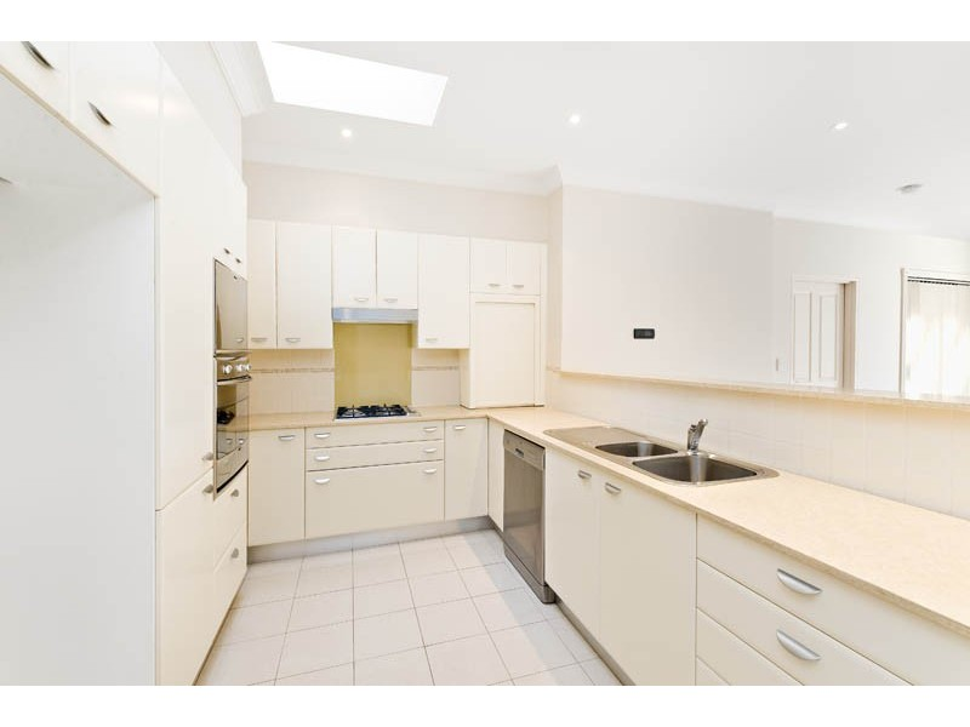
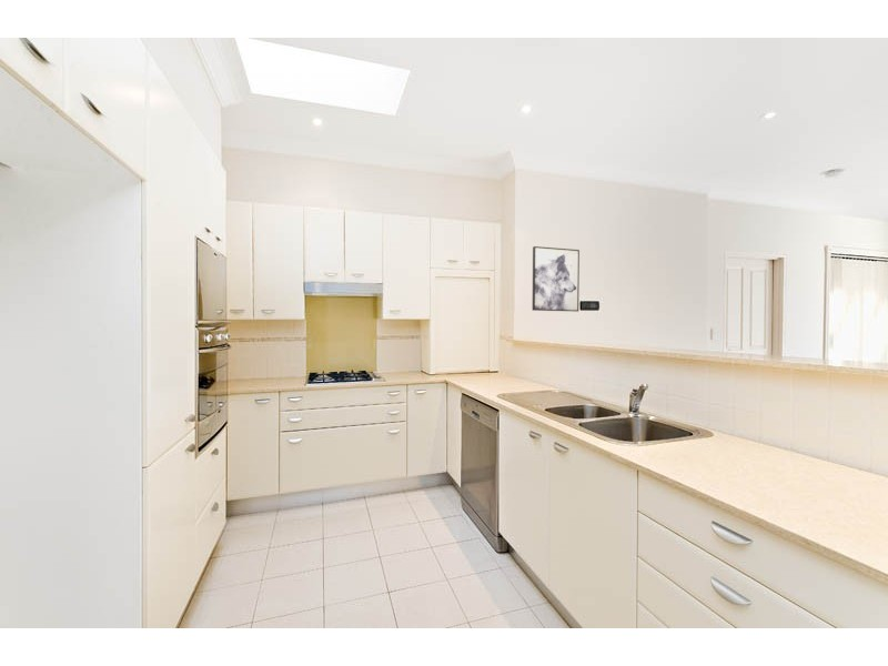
+ wall art (556, 279)
